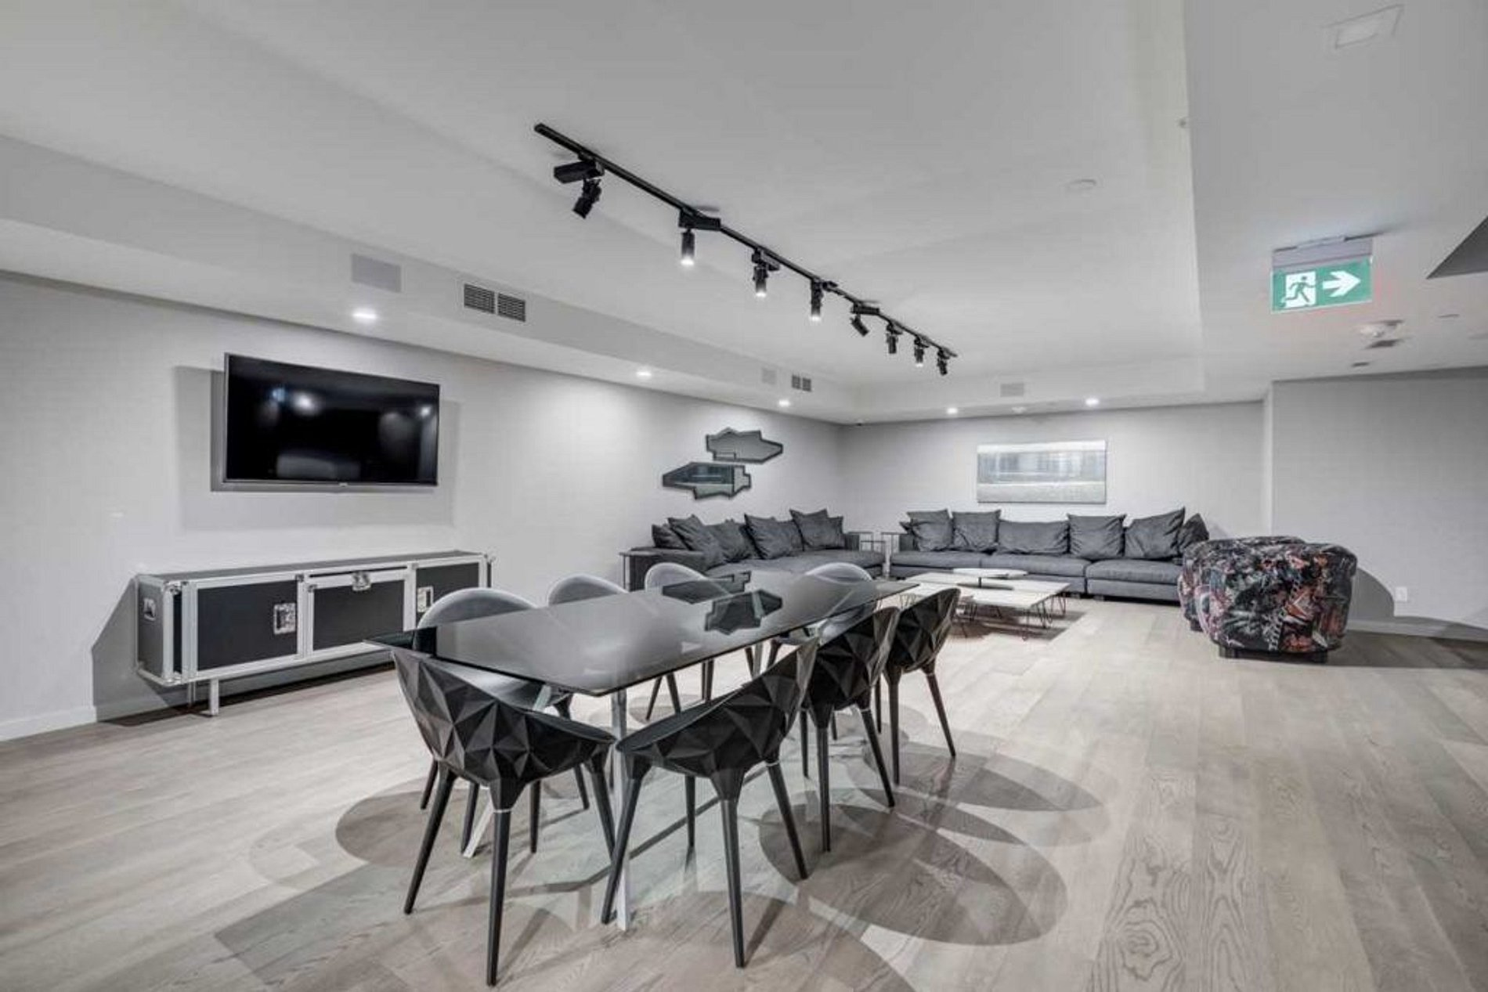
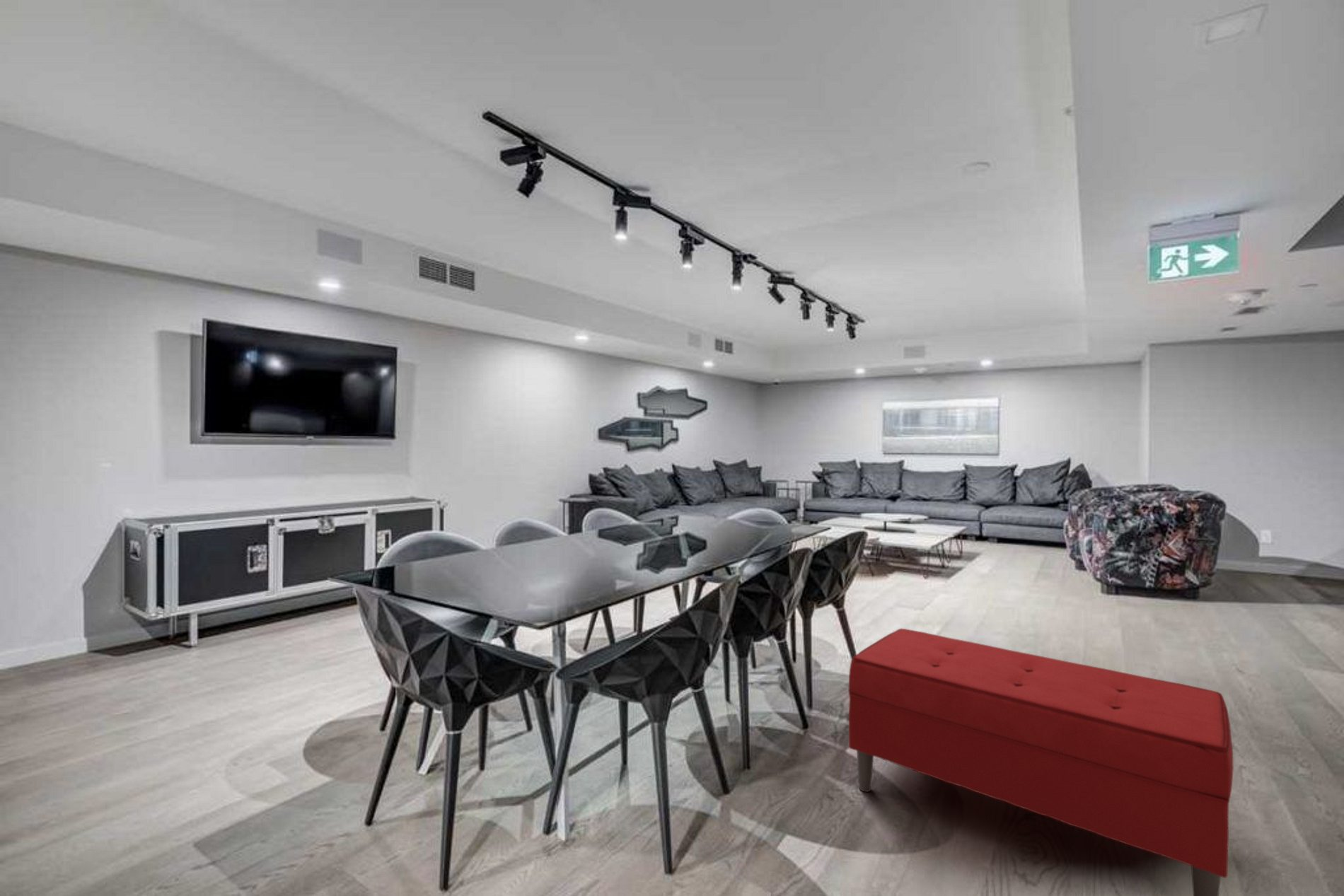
+ bench (1022, 744)
